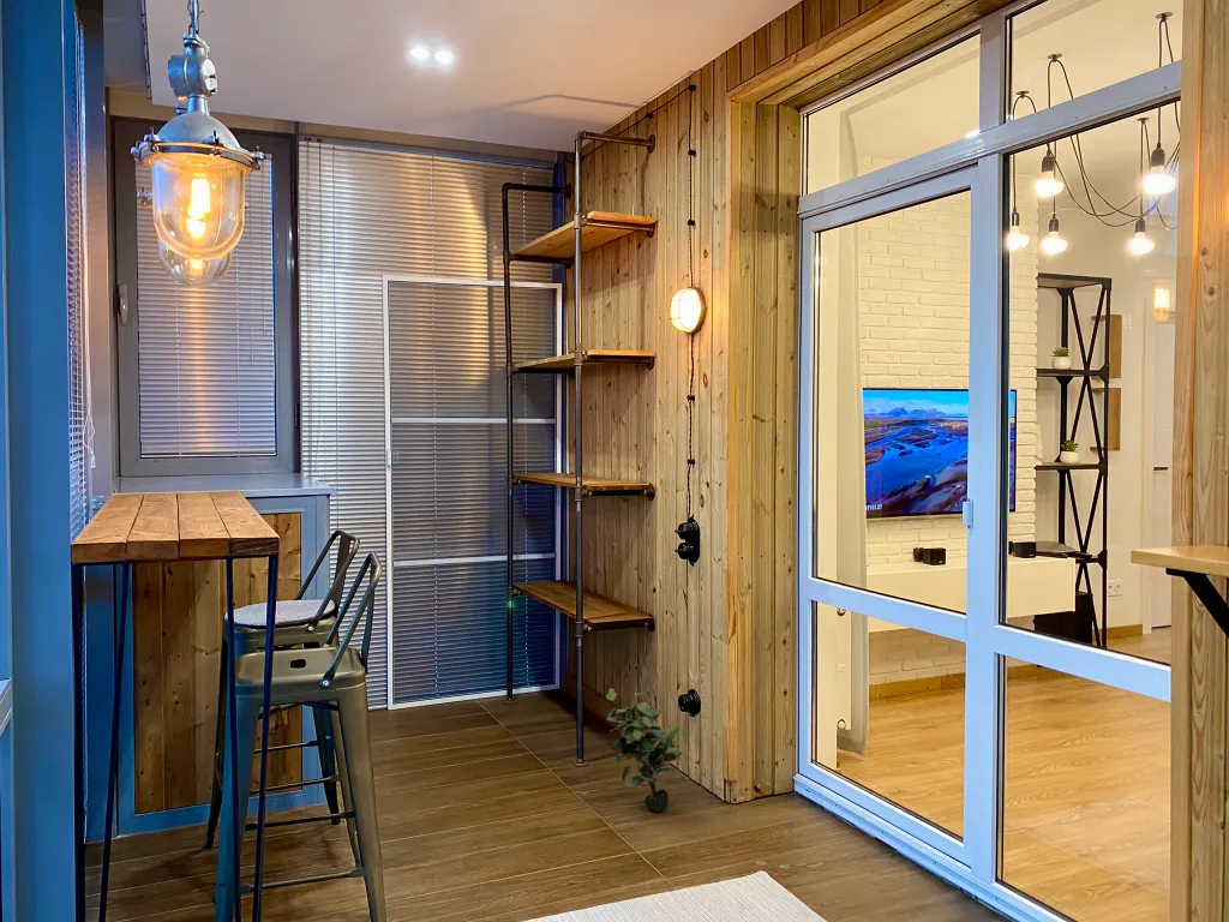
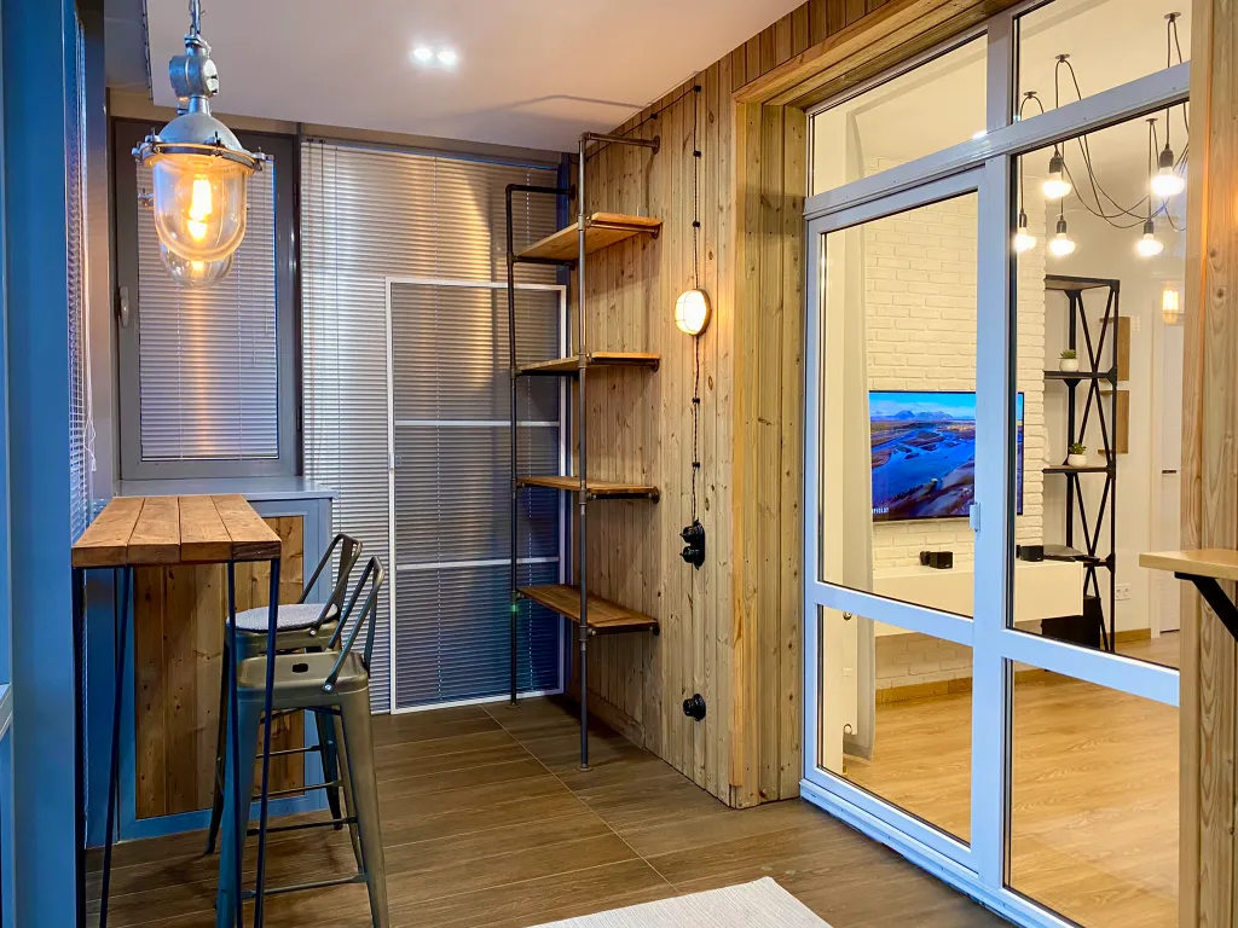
- potted plant (641, 753)
